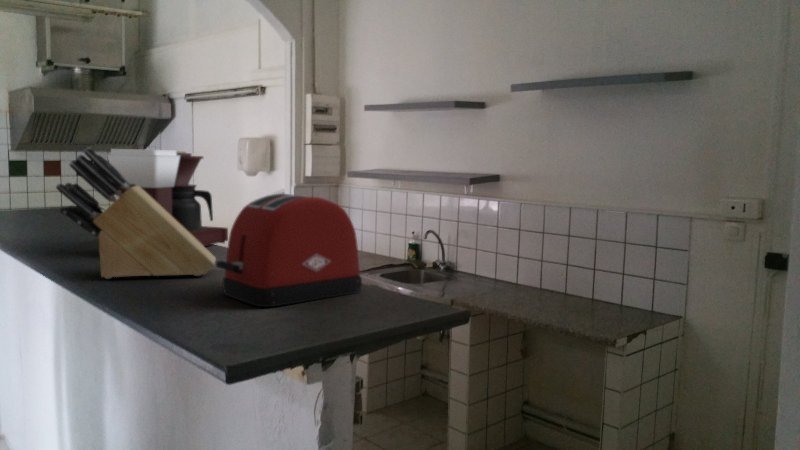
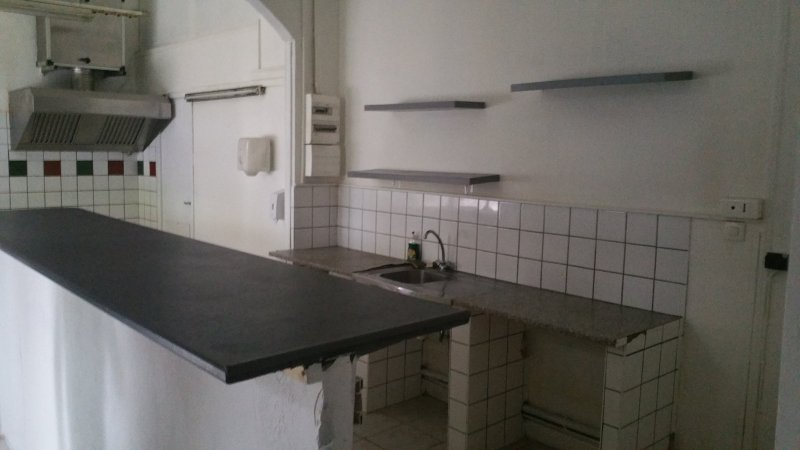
- toaster (293, 244)
- knife block (140, 212)
- coffee maker (167, 199)
